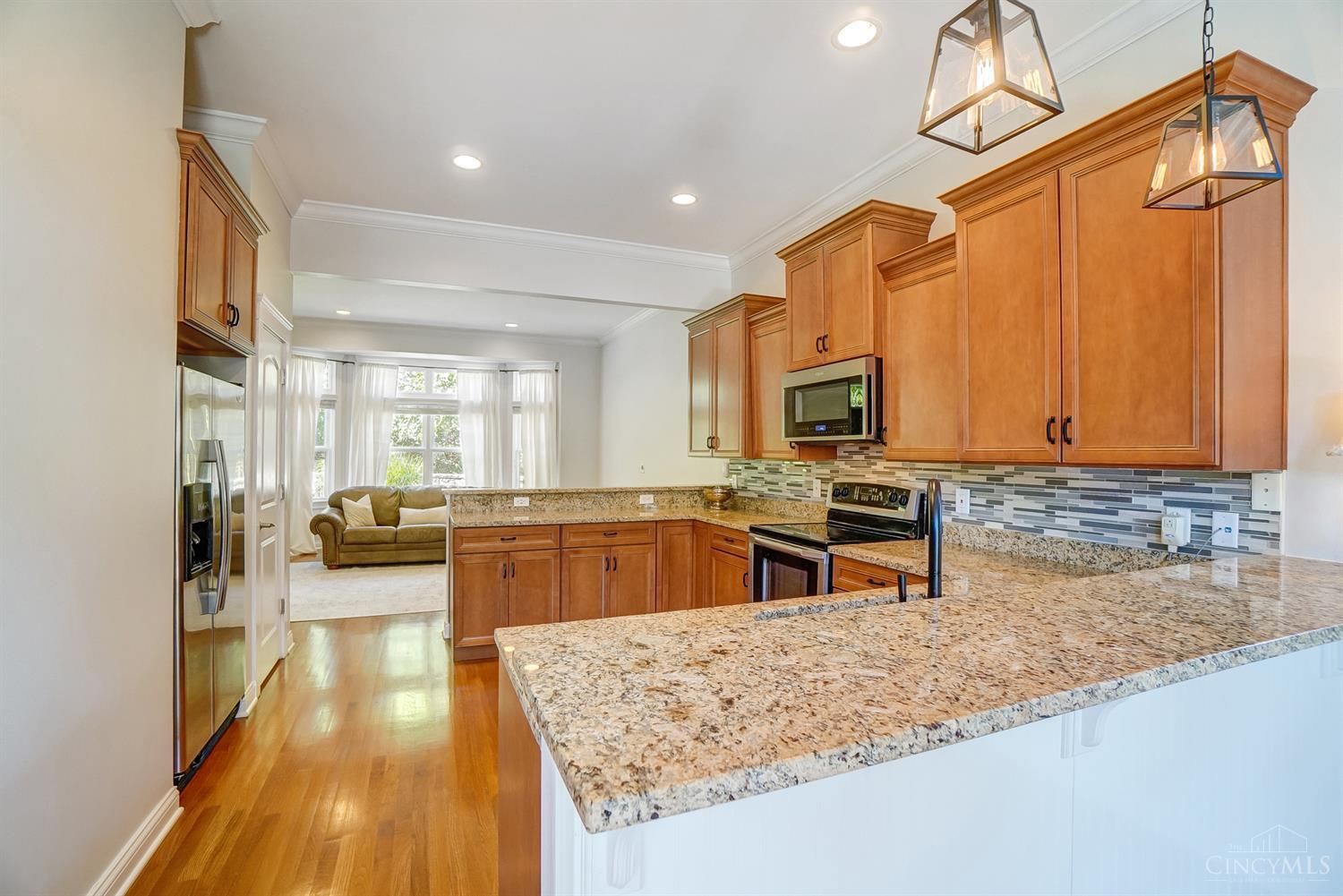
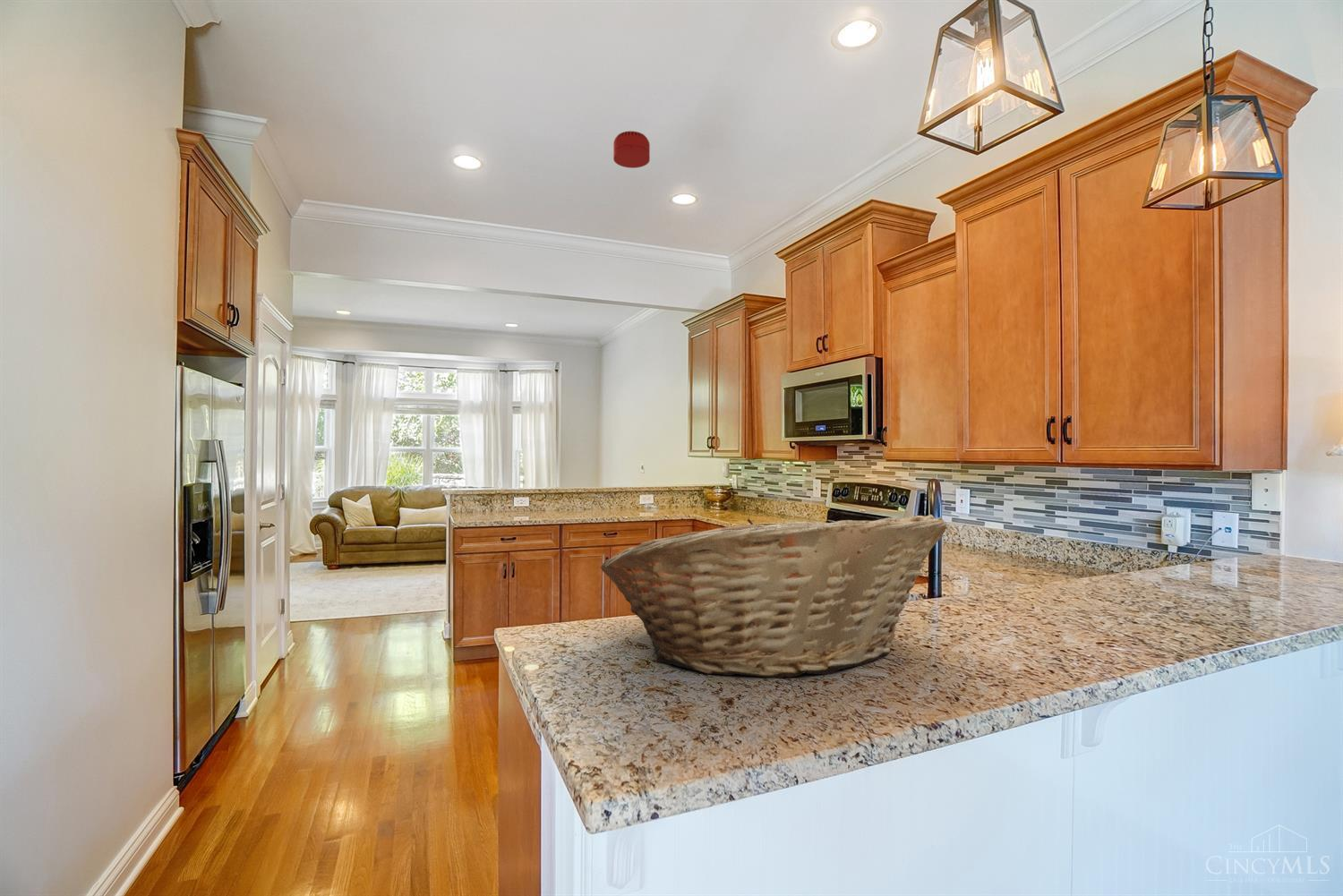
+ smoke detector (631, 149)
+ fruit basket (774, 576)
